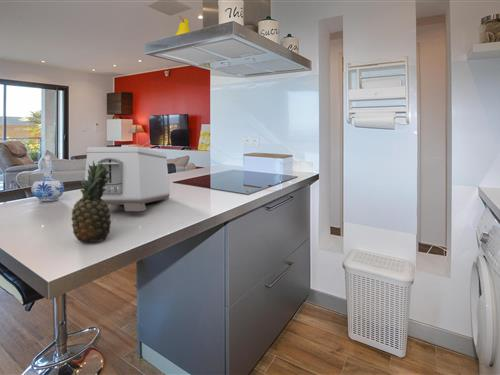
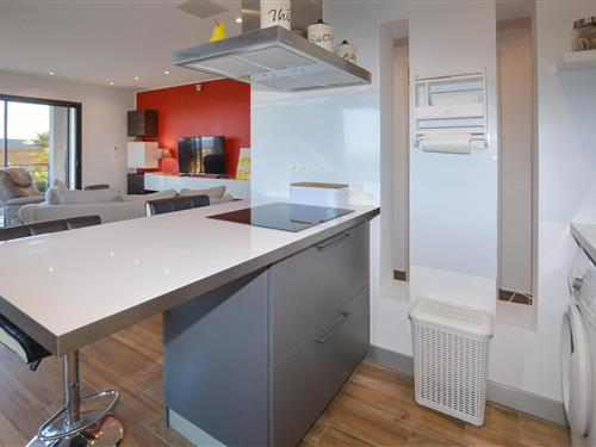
- toaster (129, 178)
- ceramic pitcher (47, 177)
- fruit (92, 200)
